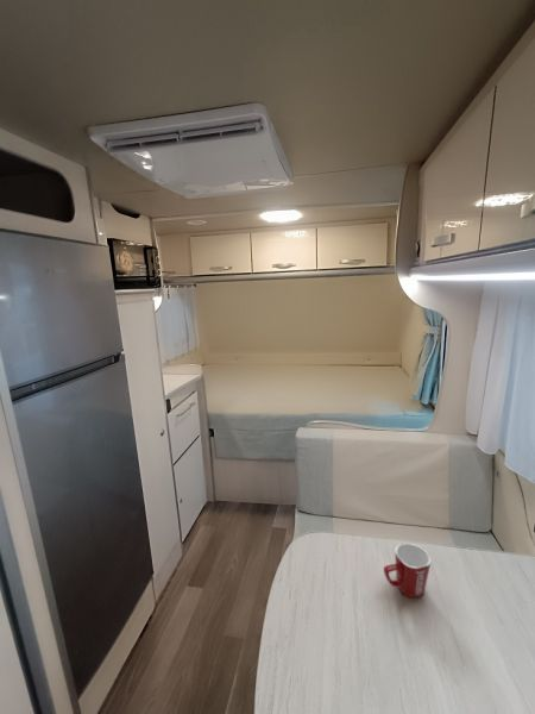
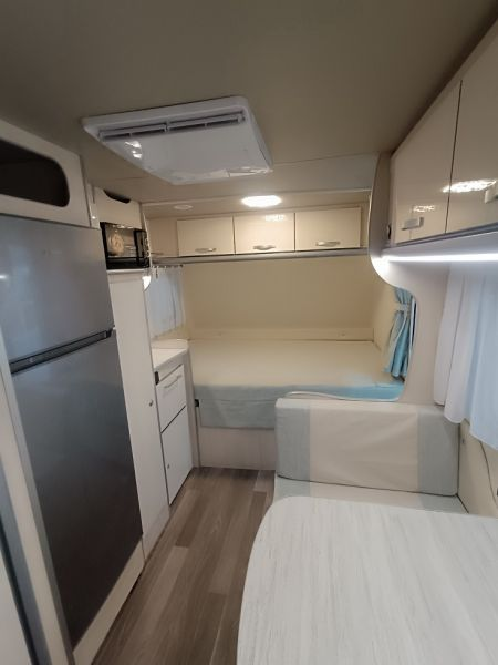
- mug (404, 572)
